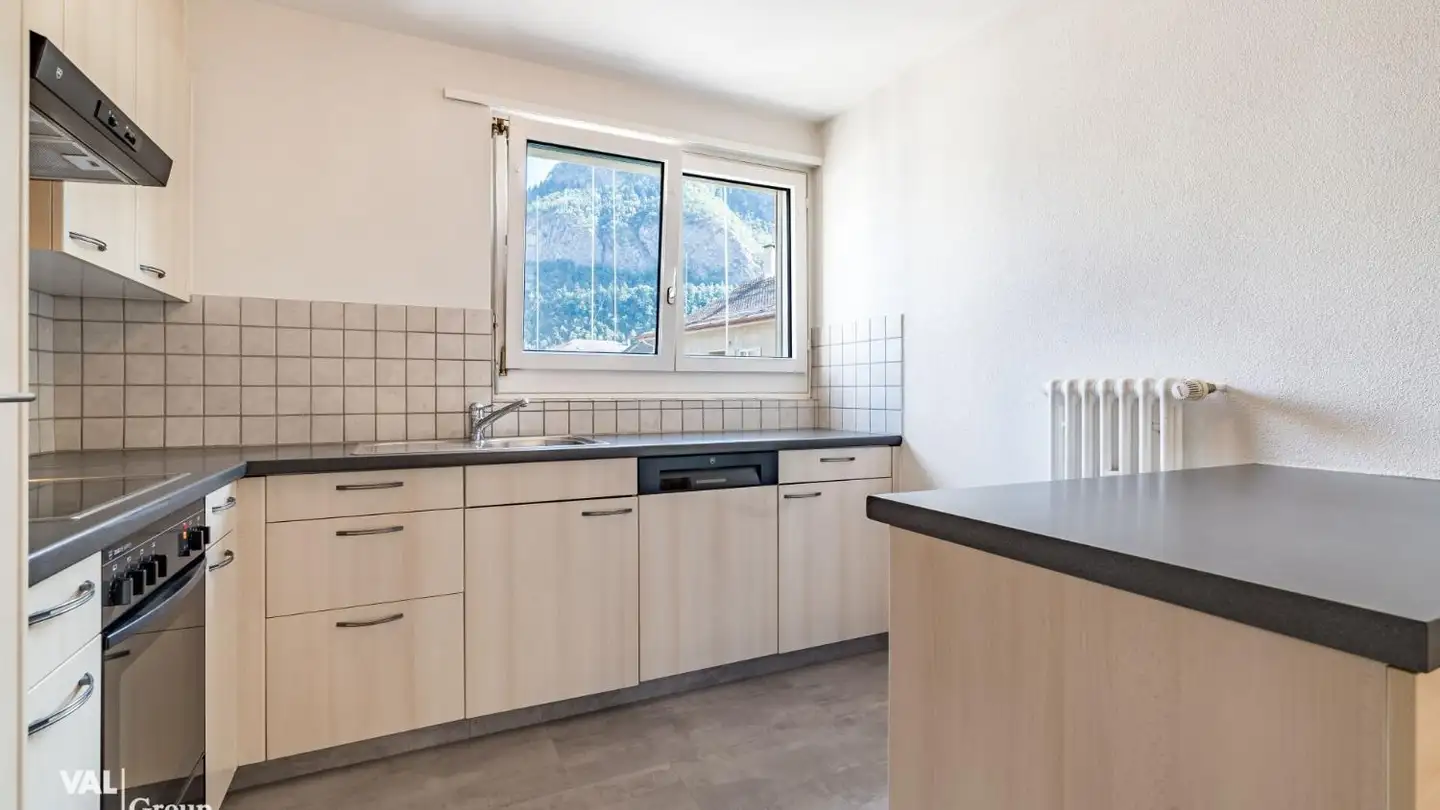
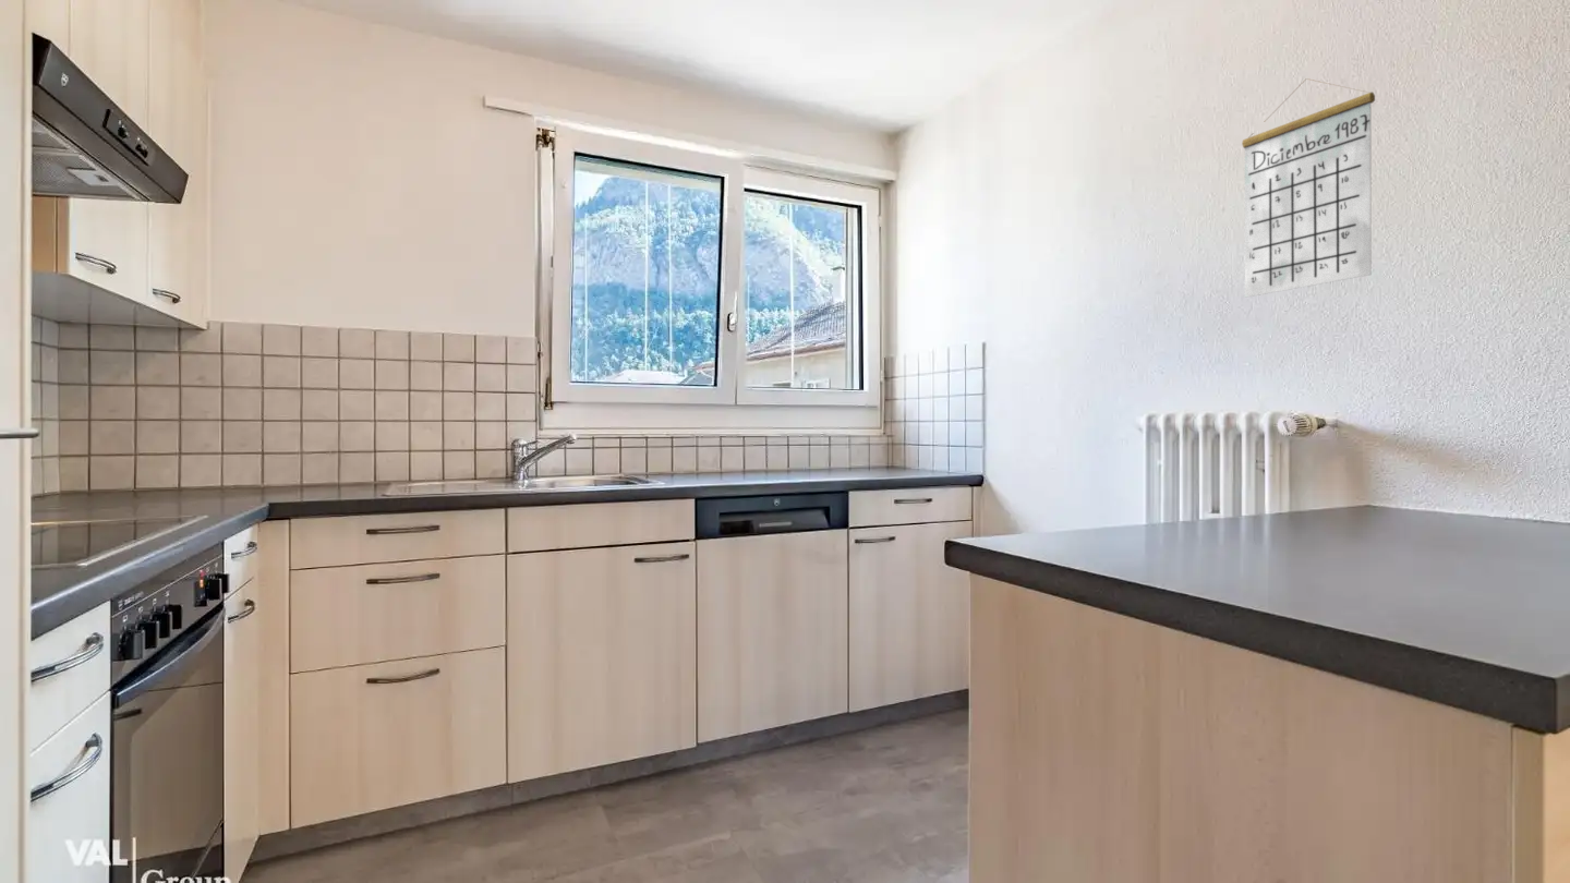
+ calendar (1304, 182)
